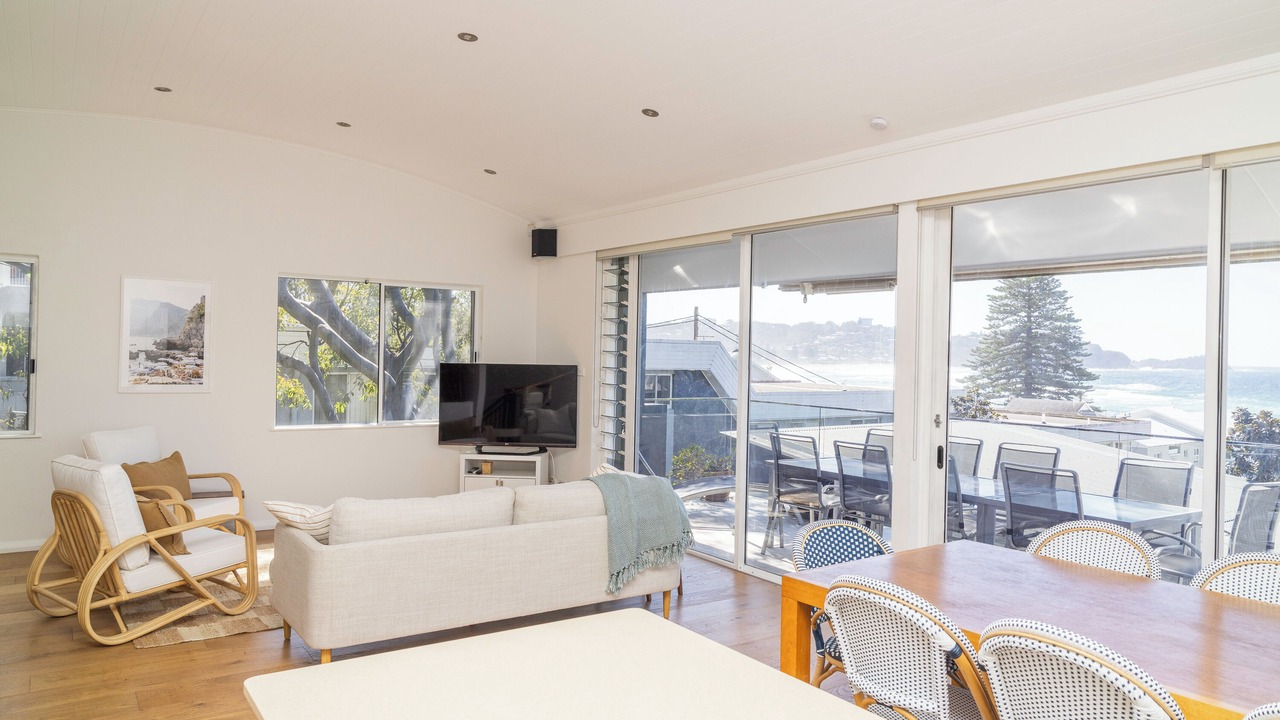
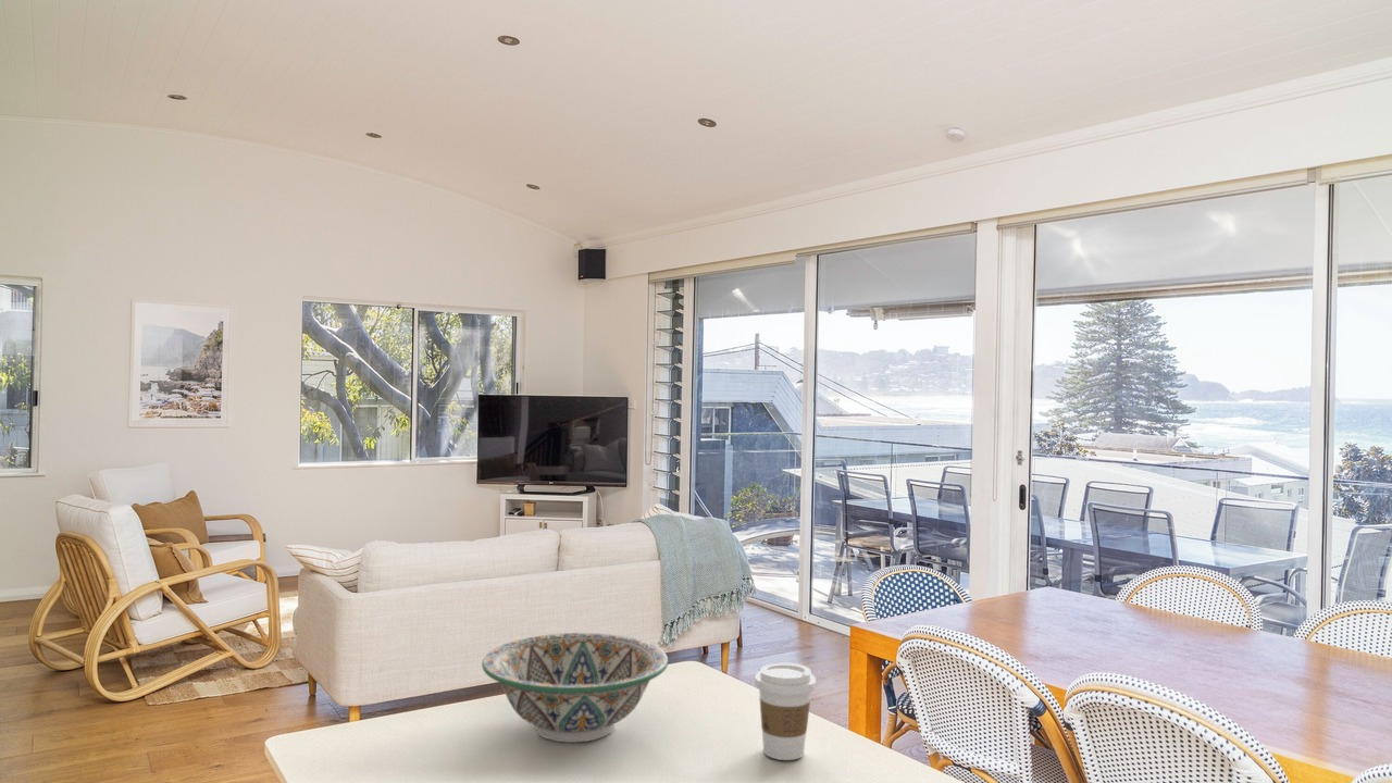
+ decorative bowl (575, 692)
+ coffee cup (784, 710)
